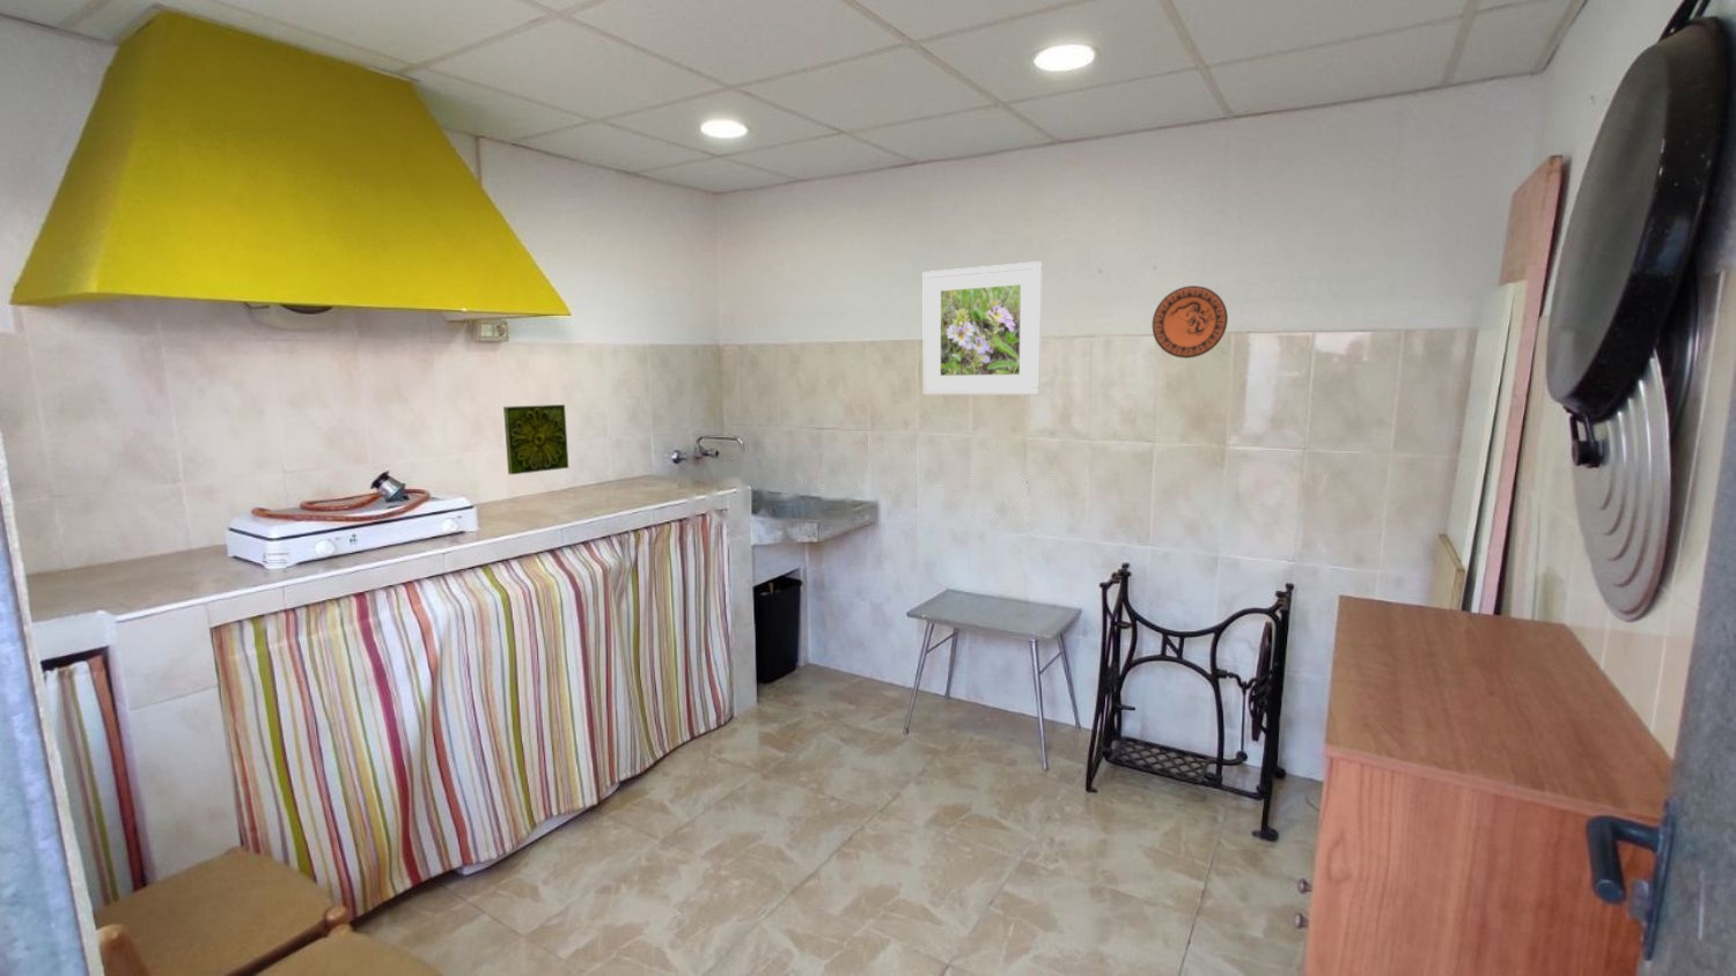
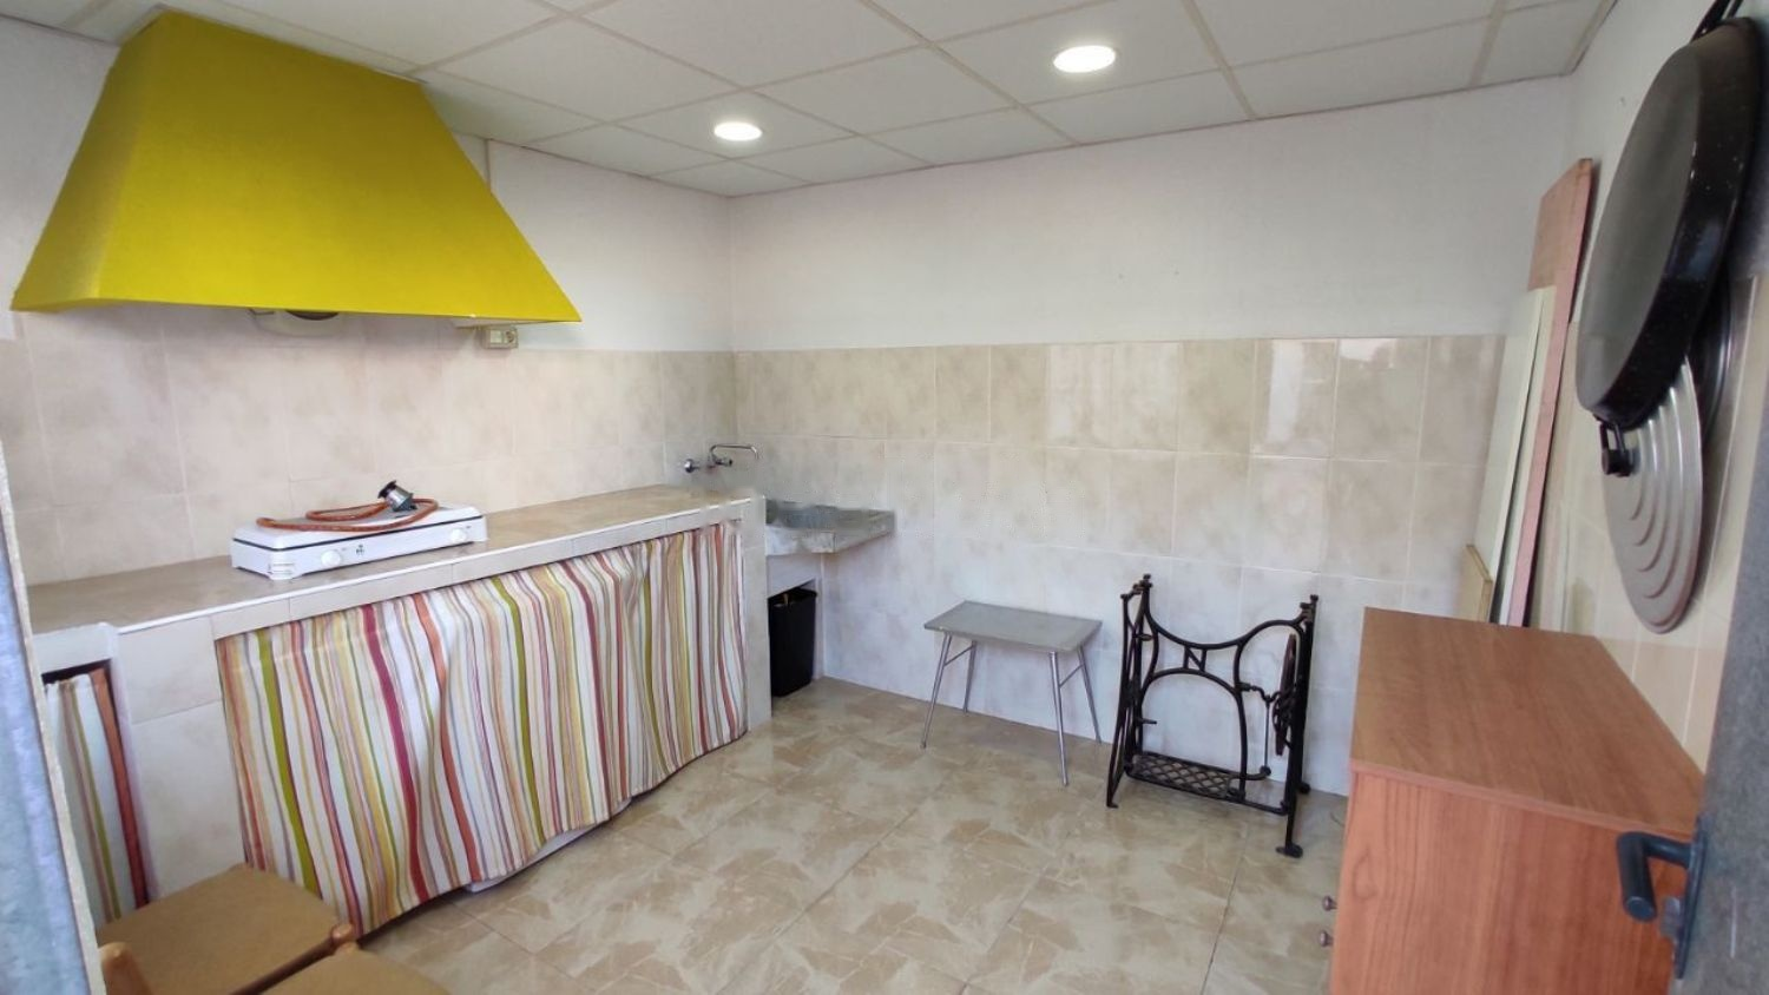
- decorative tile (537, 439)
- decorative plate (1189, 322)
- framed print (979, 331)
